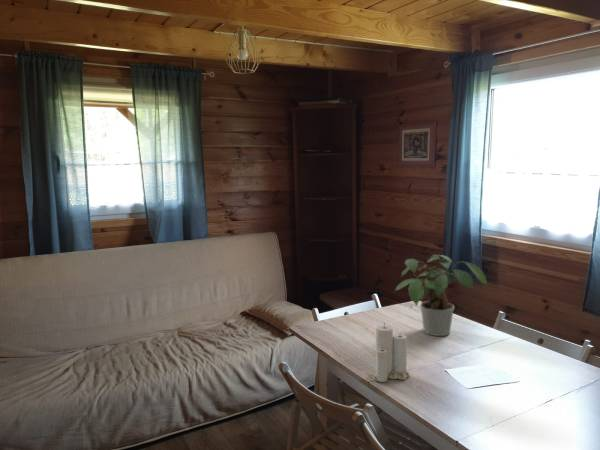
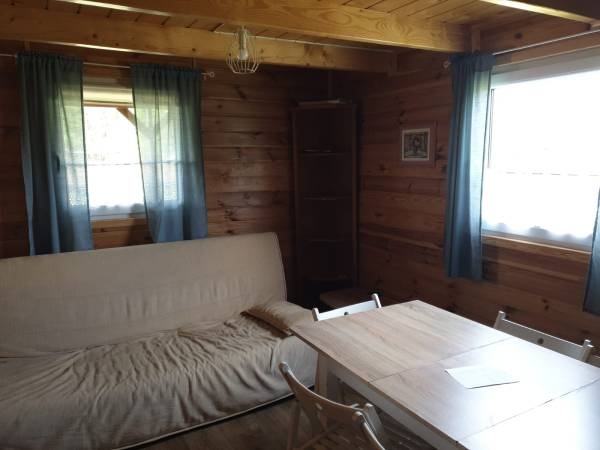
- candle (388, 350)
- potted plant (431, 295)
